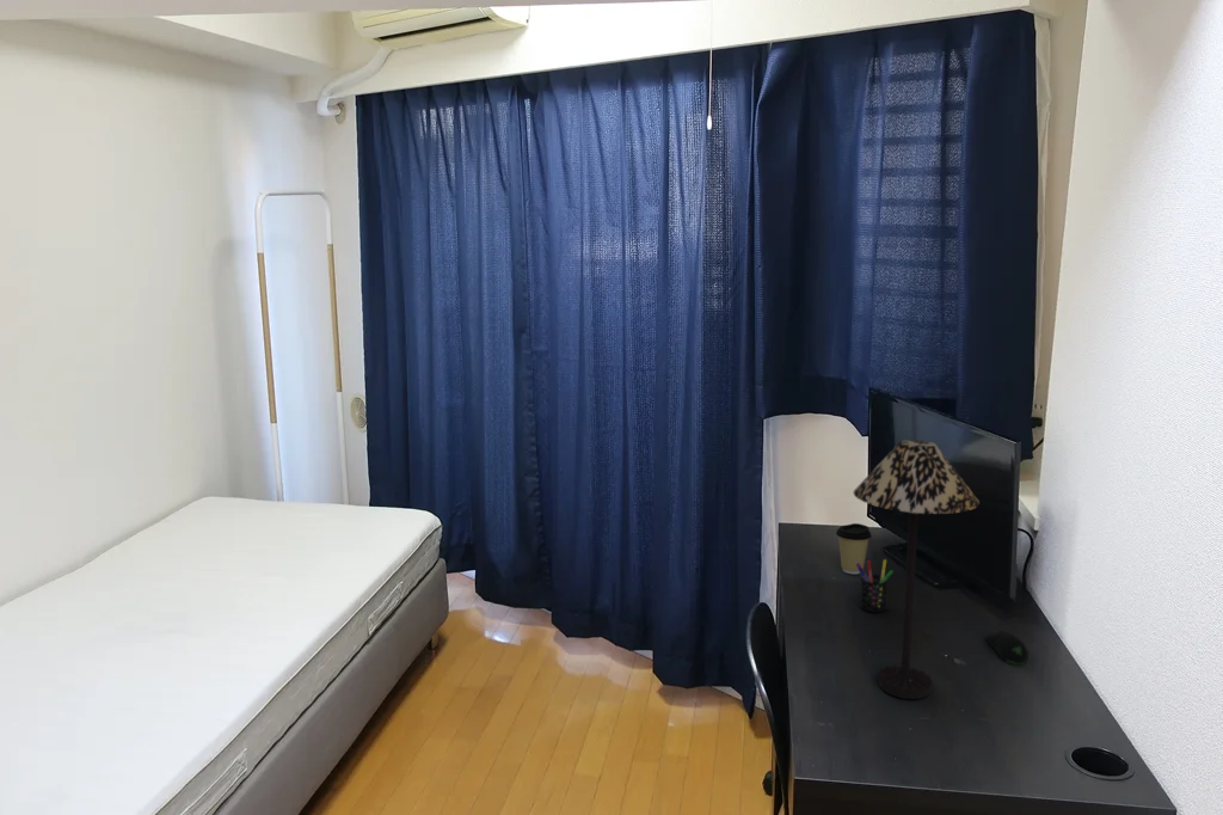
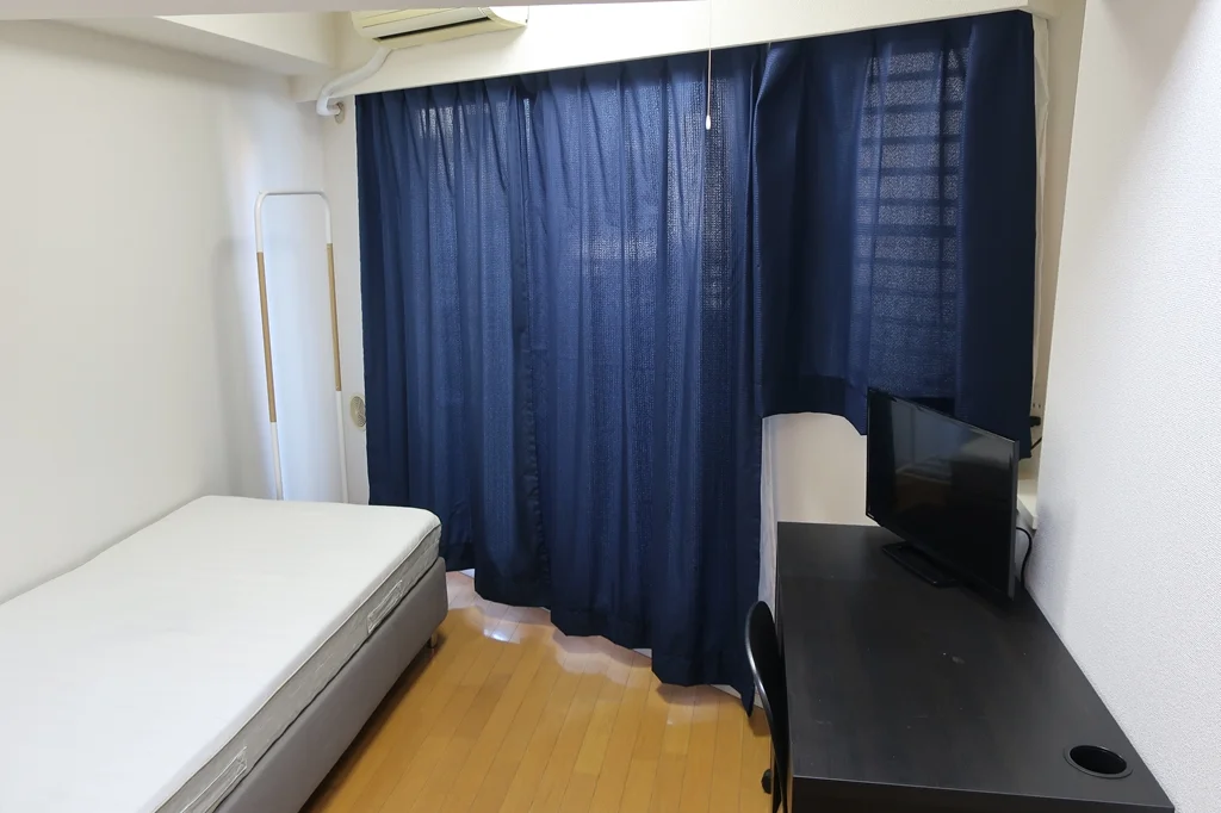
- coffee cup (853, 549)
- pen holder (875, 583)
- computer mouse (1008, 643)
- table lamp (910, 568)
